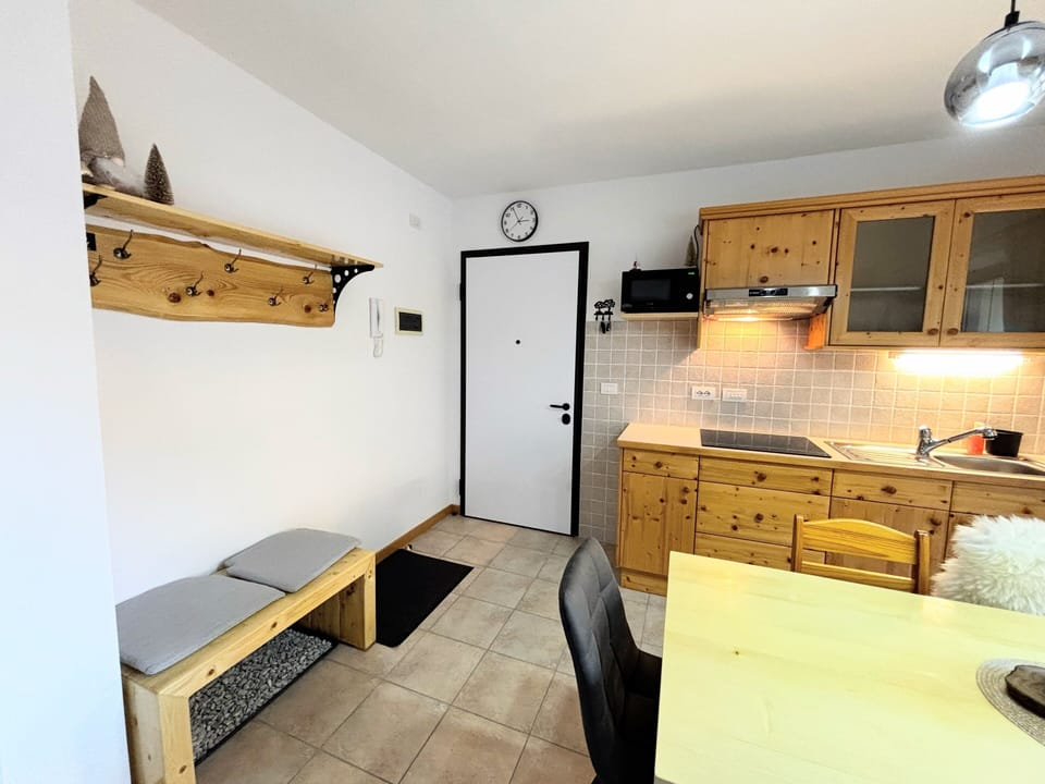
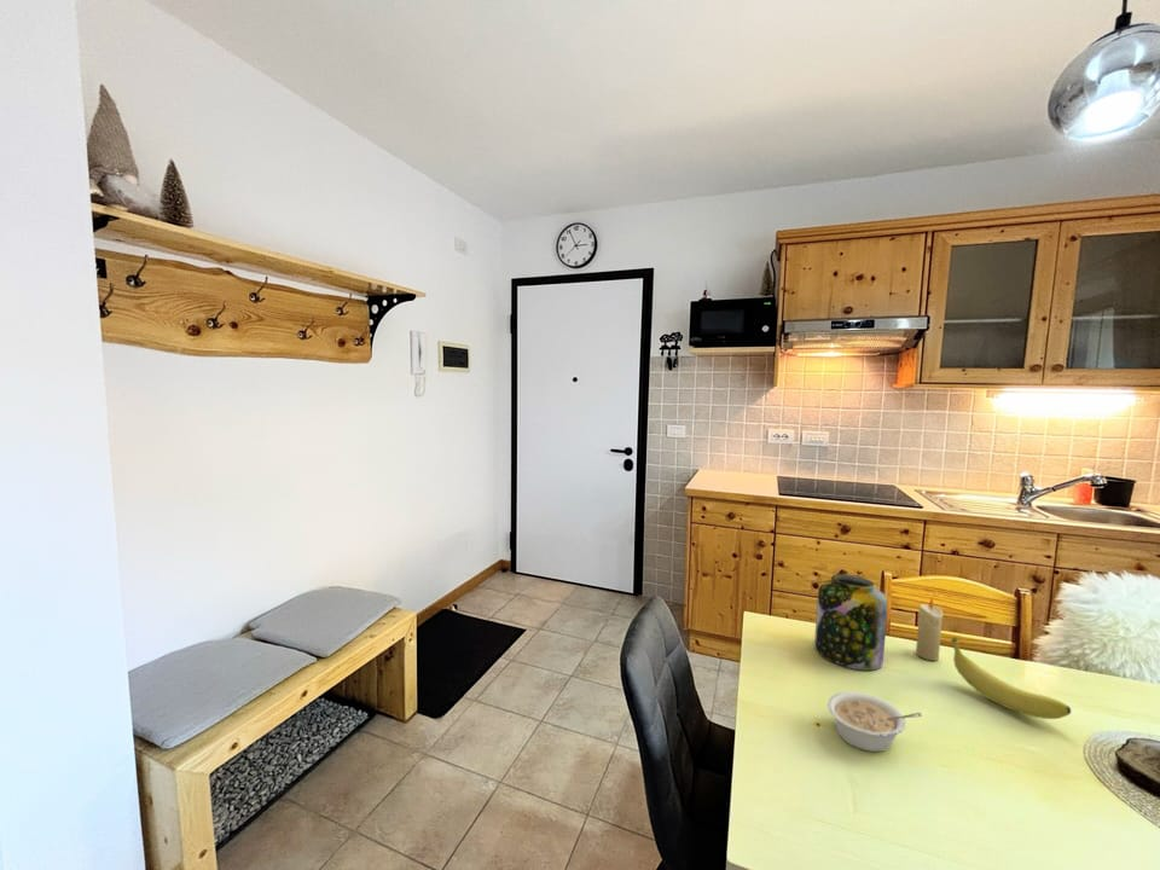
+ fruit (1003, 682)
+ candle (929, 626)
+ legume (866, 720)
+ jar (849, 617)
